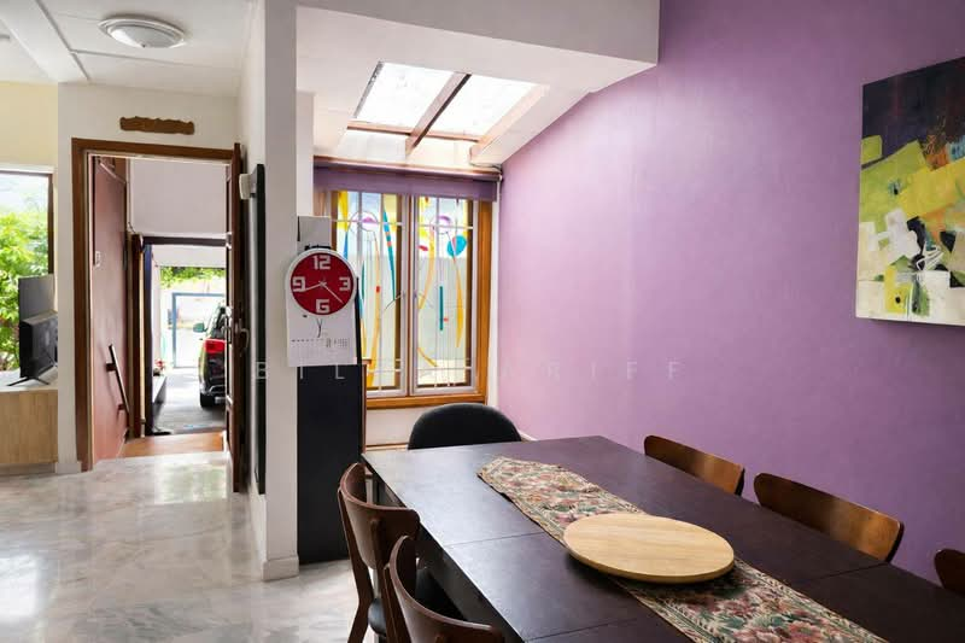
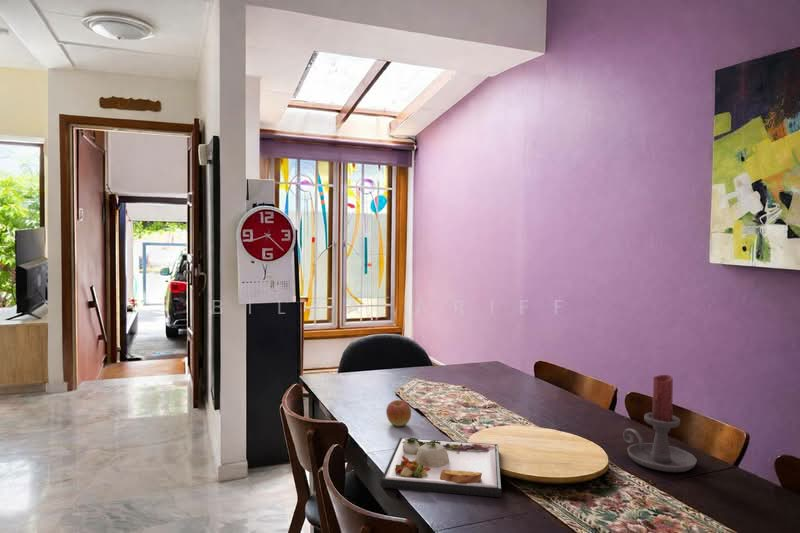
+ candle holder (654, 416)
+ dinner plate (444, 455)
+ apple (398, 413)
